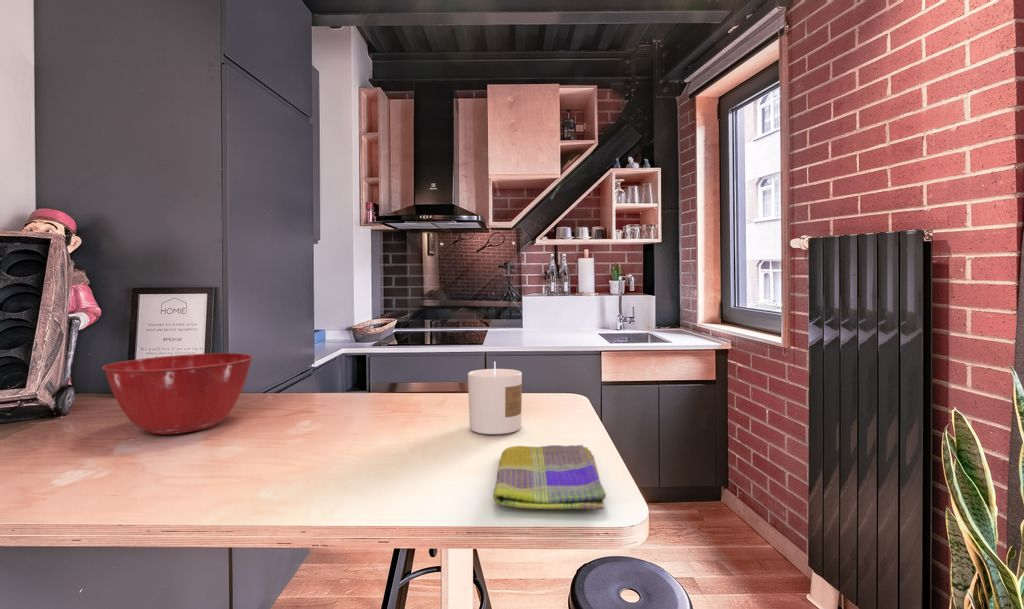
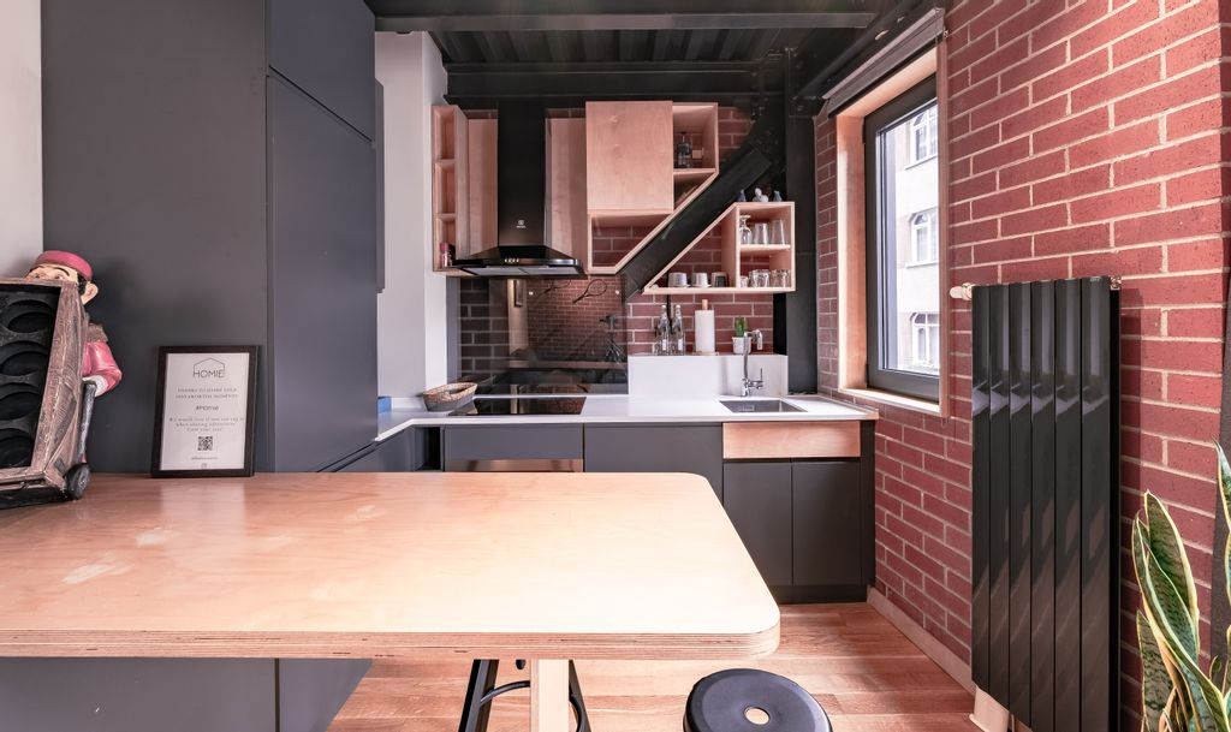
- dish towel (547, 472)
- mixing bowl (183, 393)
- candle (495, 394)
